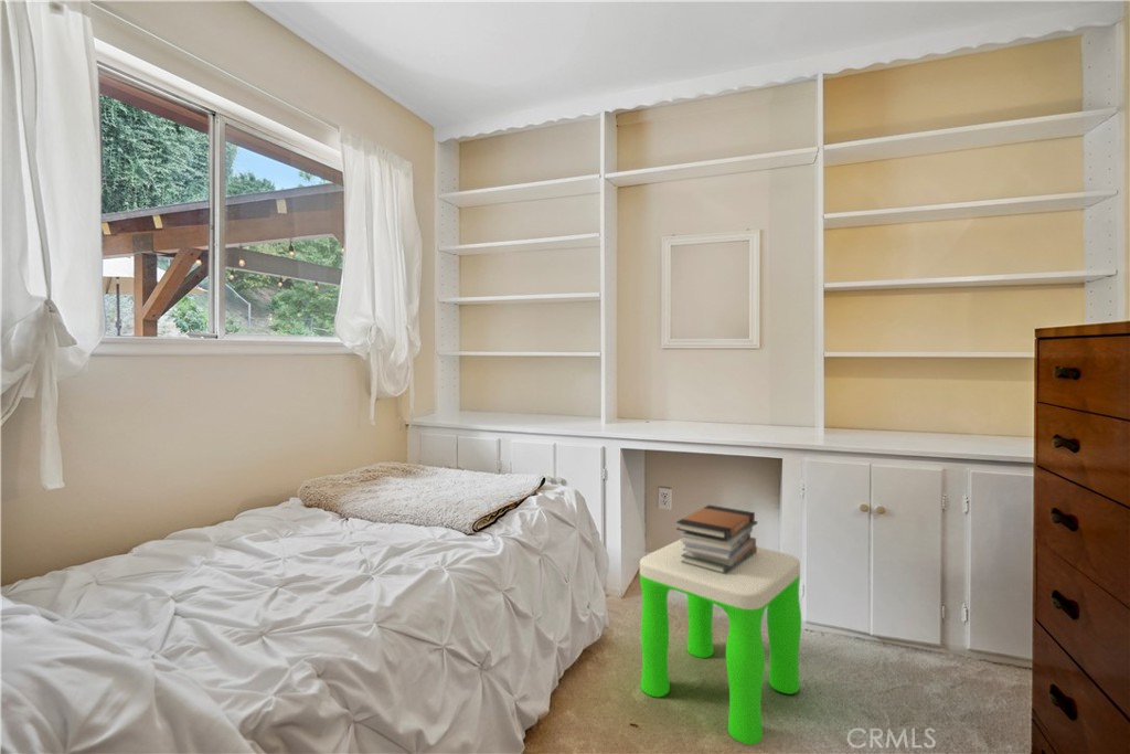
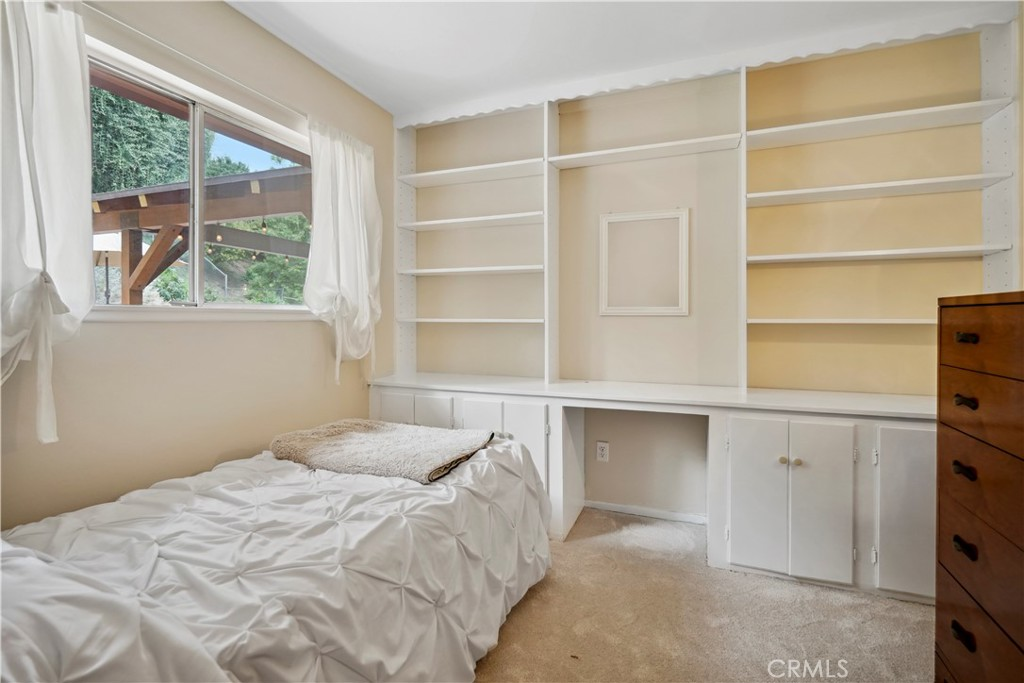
- book stack (717, 537)
- stool (712, 619)
